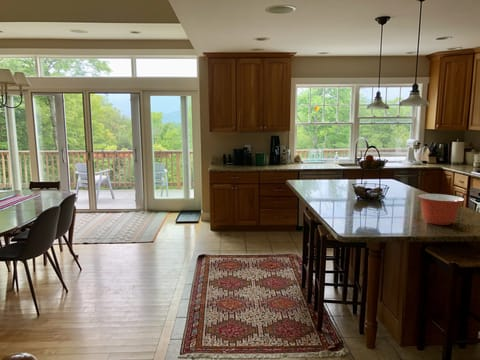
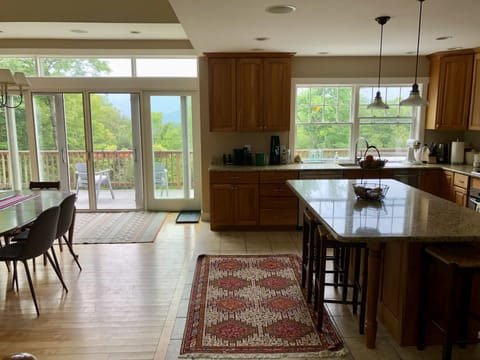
- mixing bowl (439, 209)
